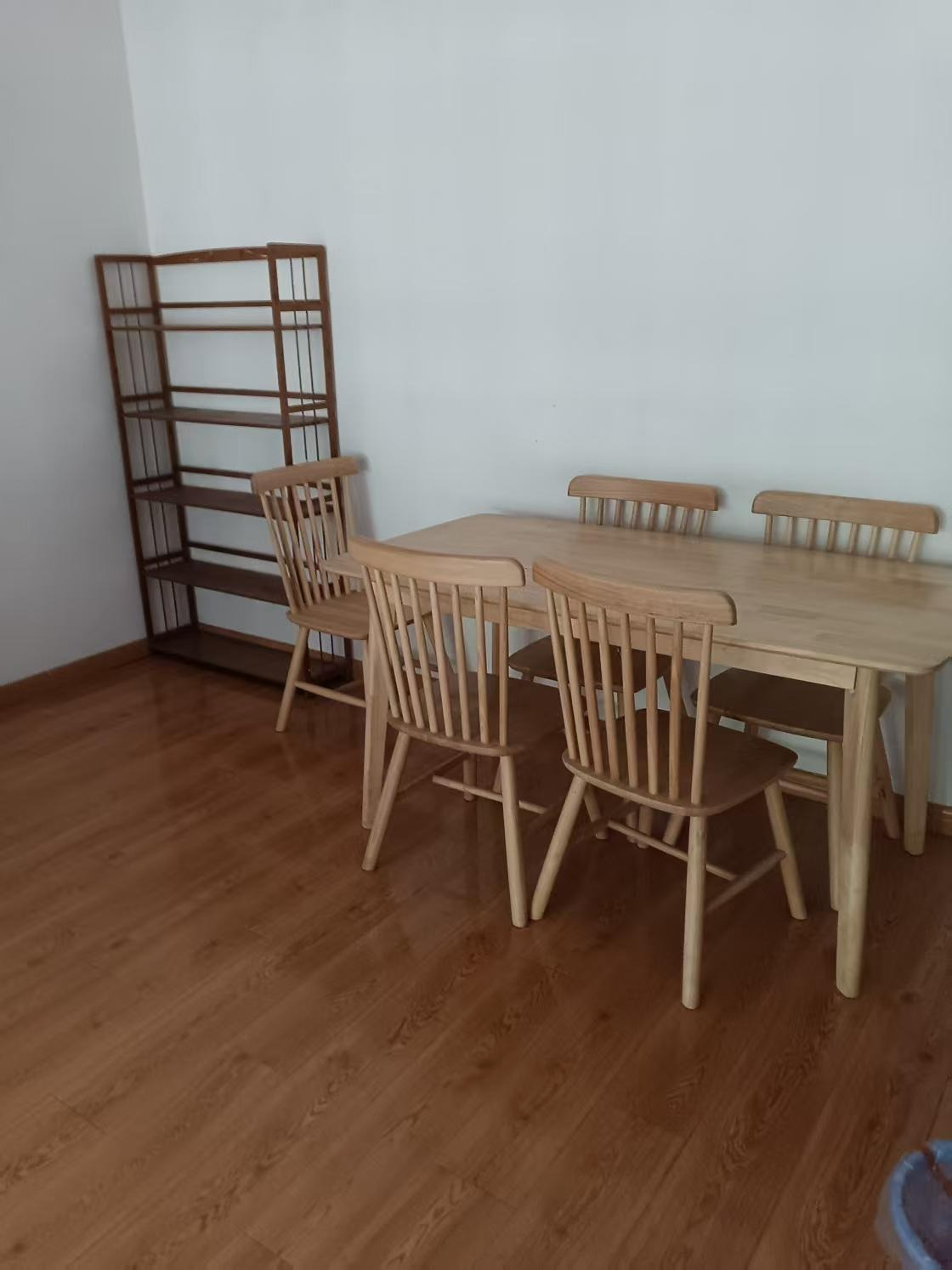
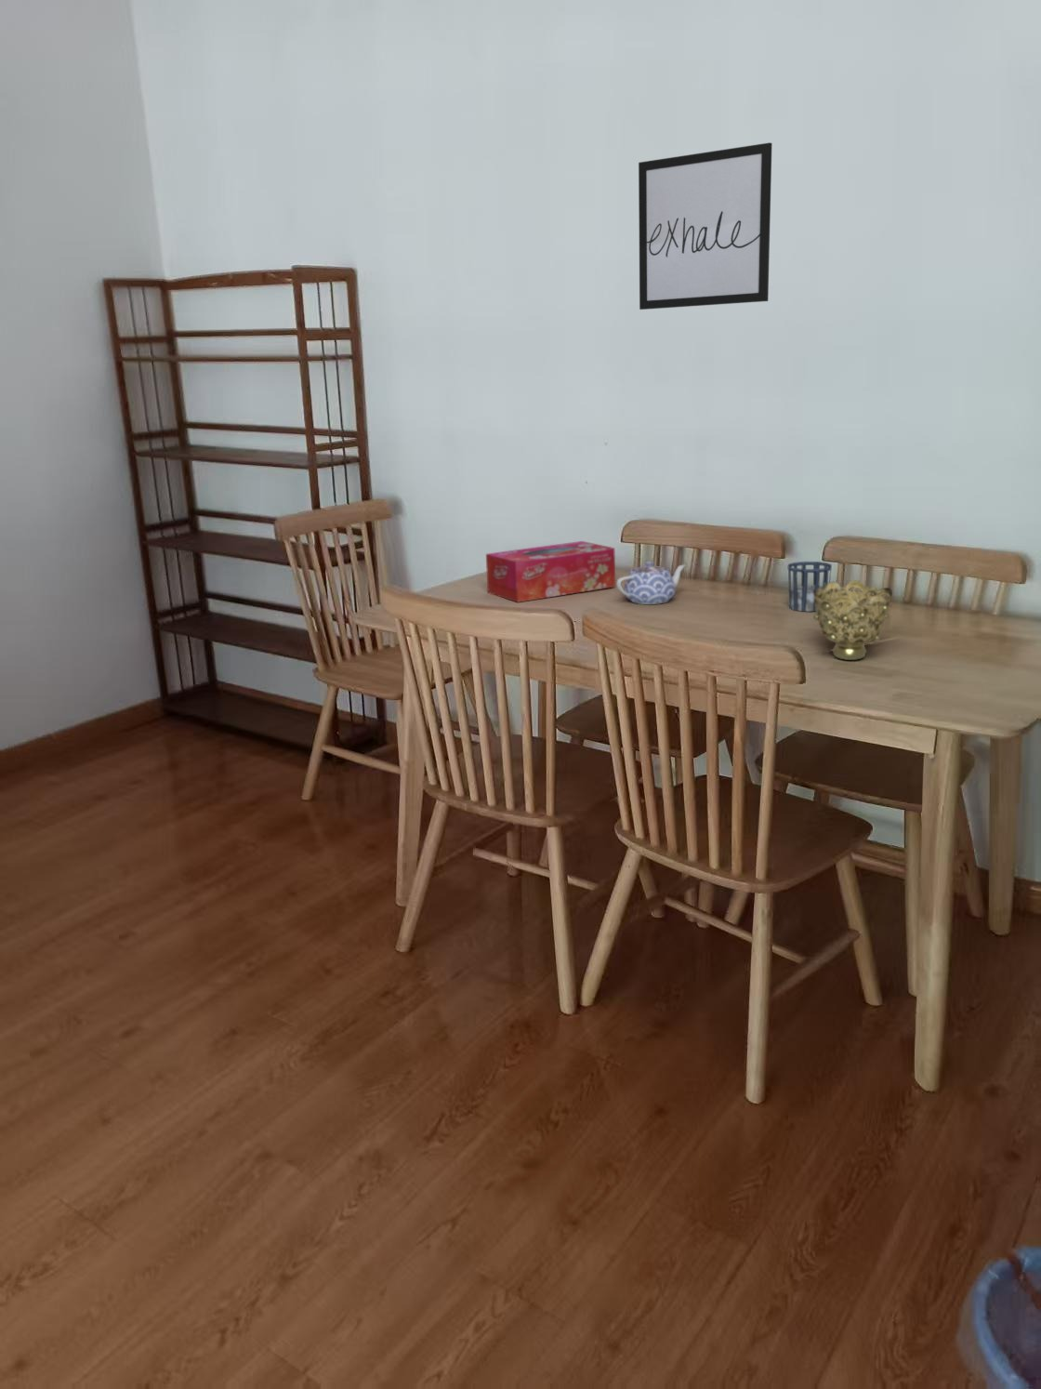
+ decorative bowl (851, 622)
+ cup (809, 586)
+ teapot (652, 581)
+ wall art (702, 231)
+ tissue box (550, 570)
